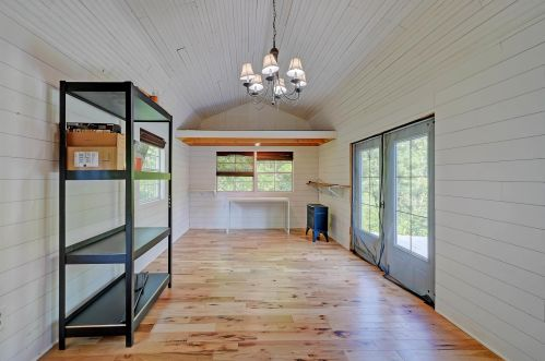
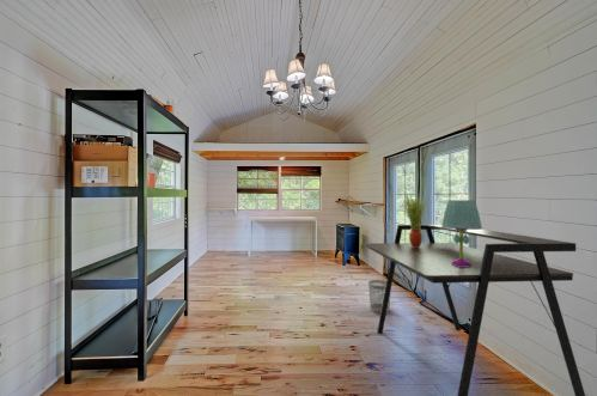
+ potted plant (413, 220)
+ table lamp (461, 232)
+ desk (449, 299)
+ wastebasket (379, 297)
